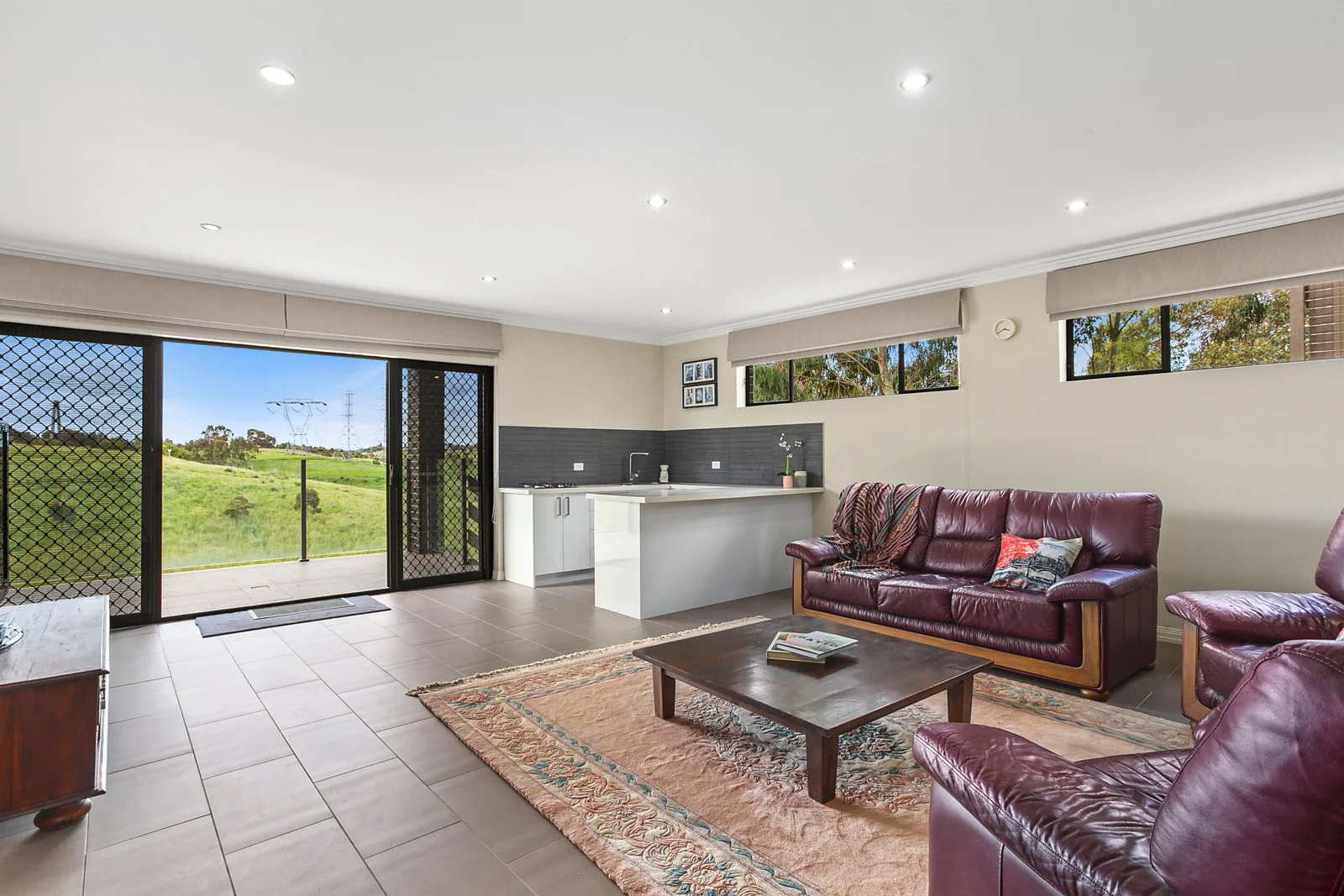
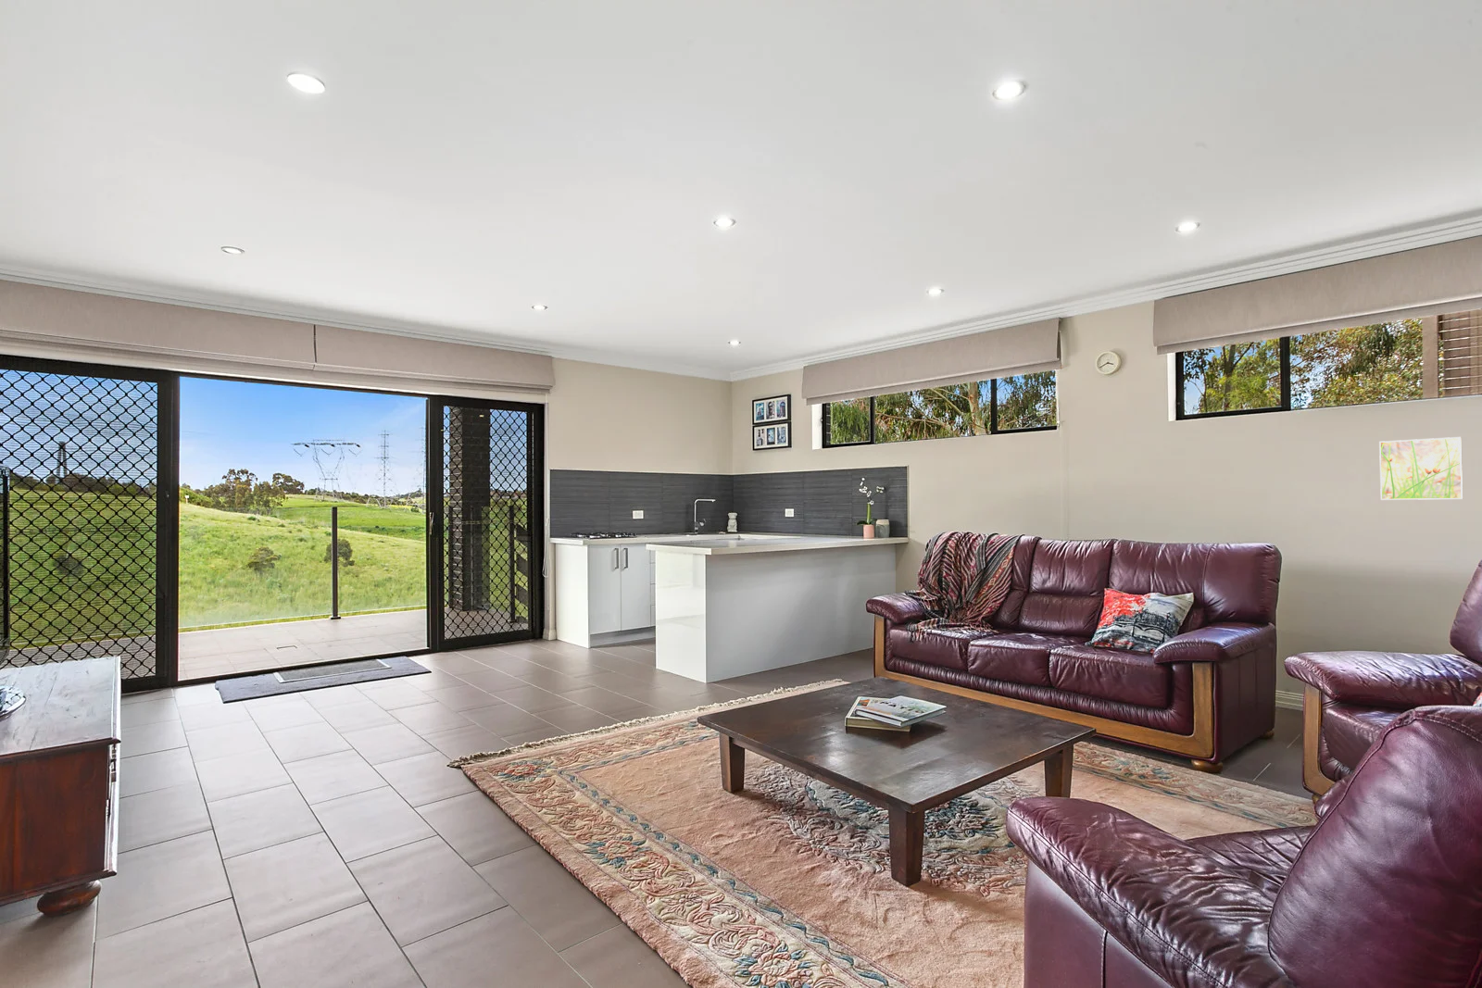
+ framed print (1420, 469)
